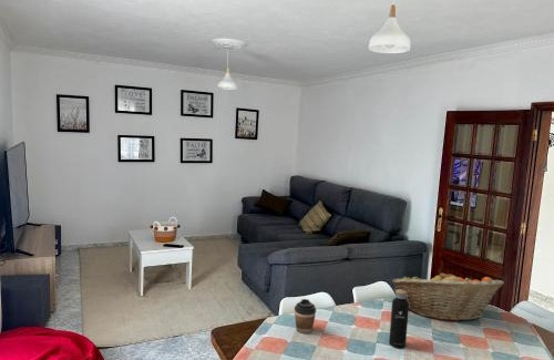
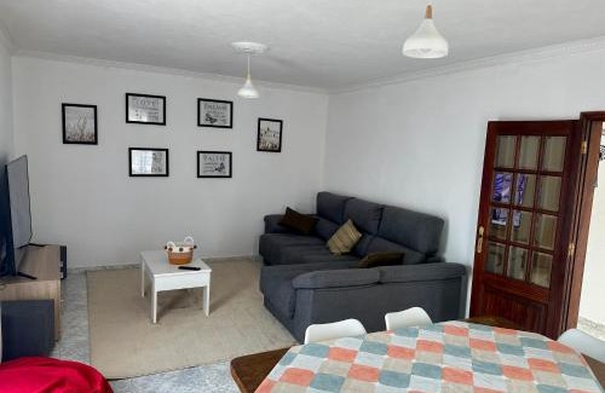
- water bottle (399, 315)
- coffee cup (305, 315)
- fruit basket (445, 289)
